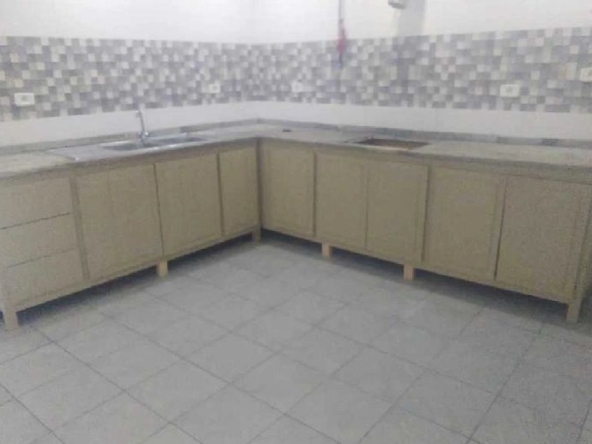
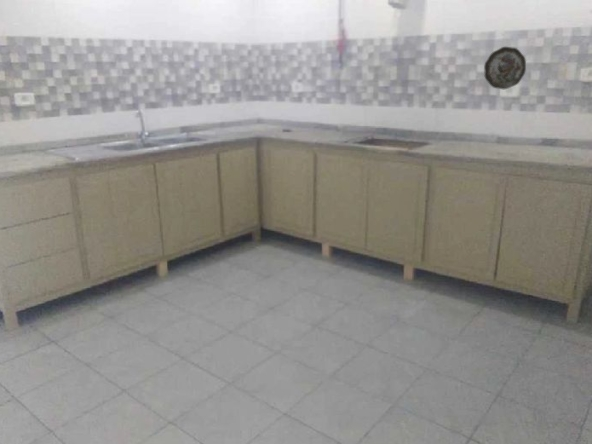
+ decorative plate (505, 68)
